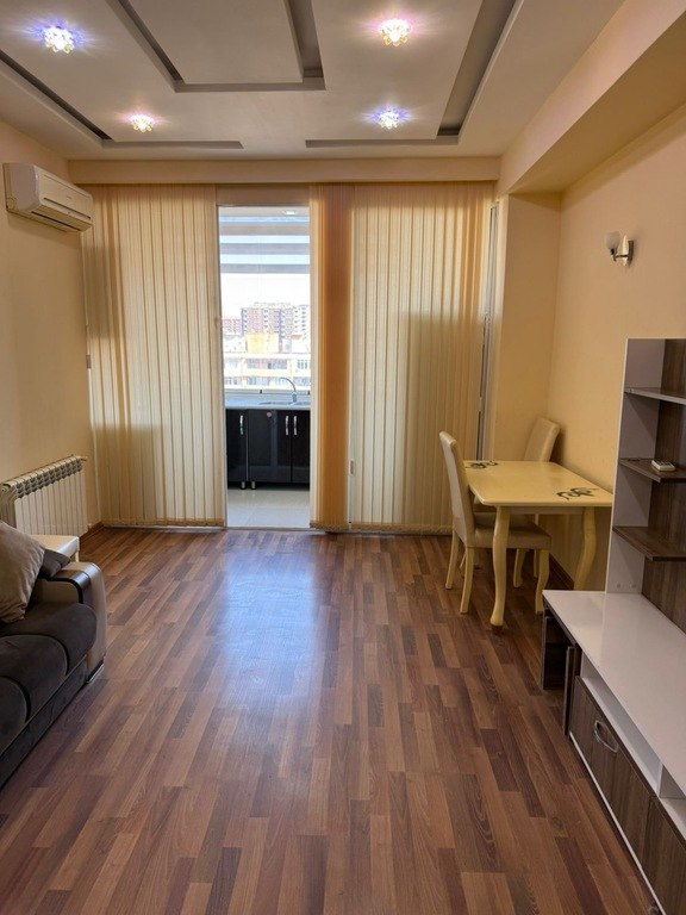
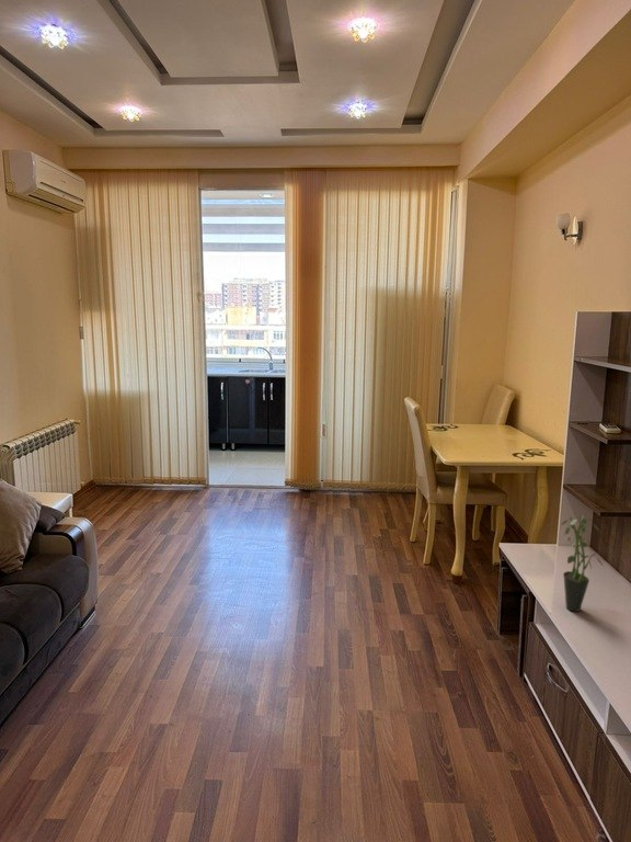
+ potted plant (577, 560)
